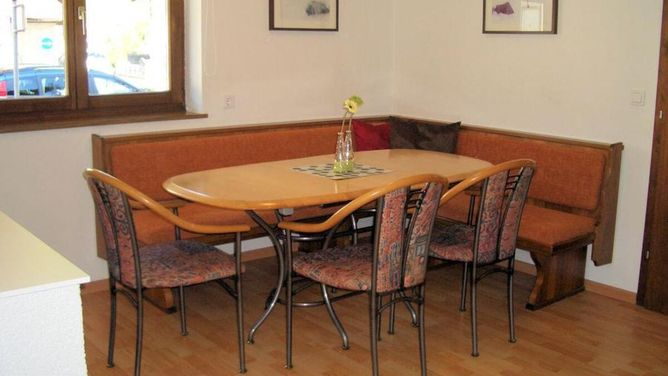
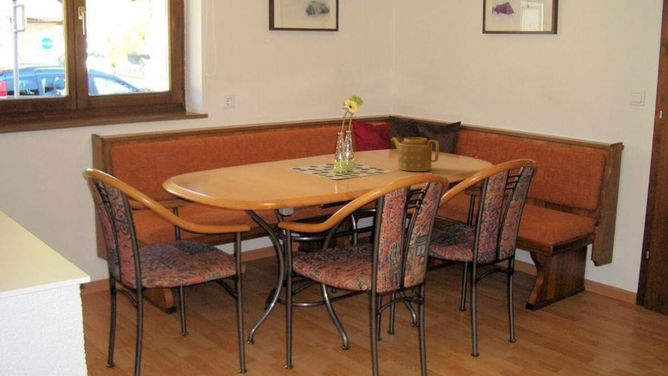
+ teapot (414, 153)
